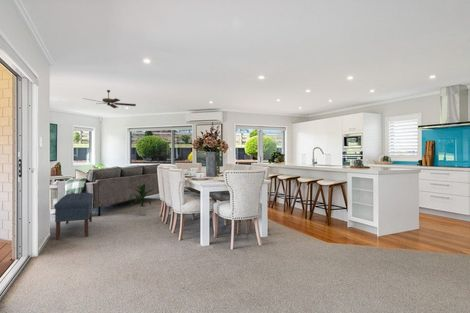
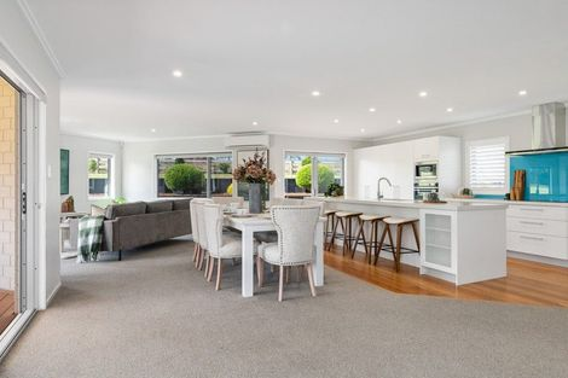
- ceiling fan (109, 98)
- bench (76, 212)
- indoor plant (141, 198)
